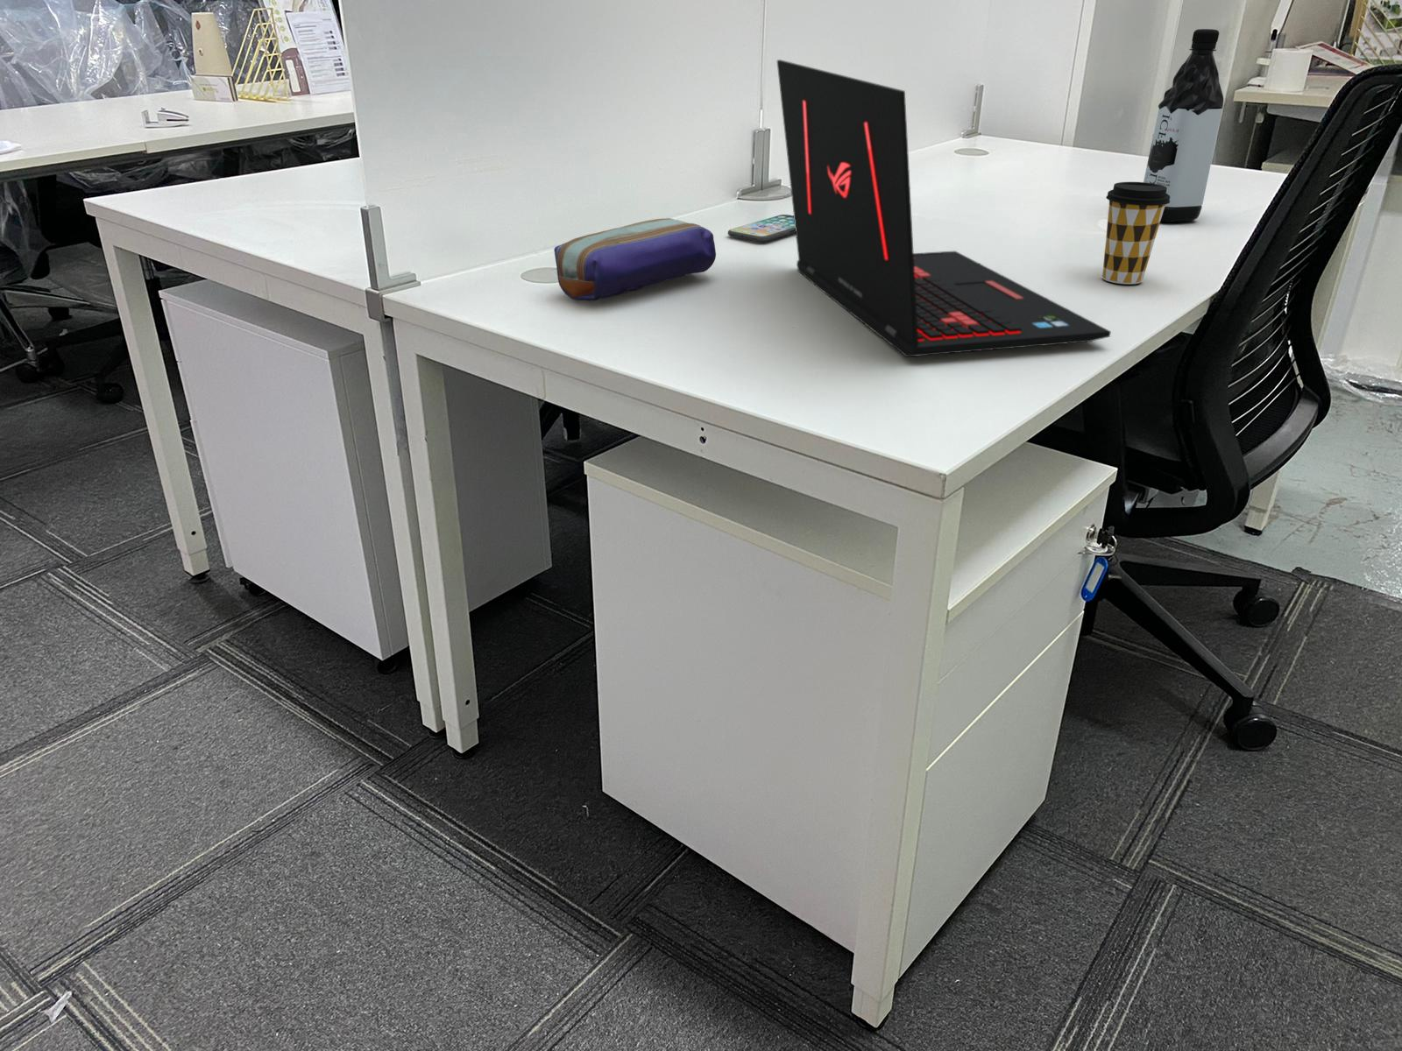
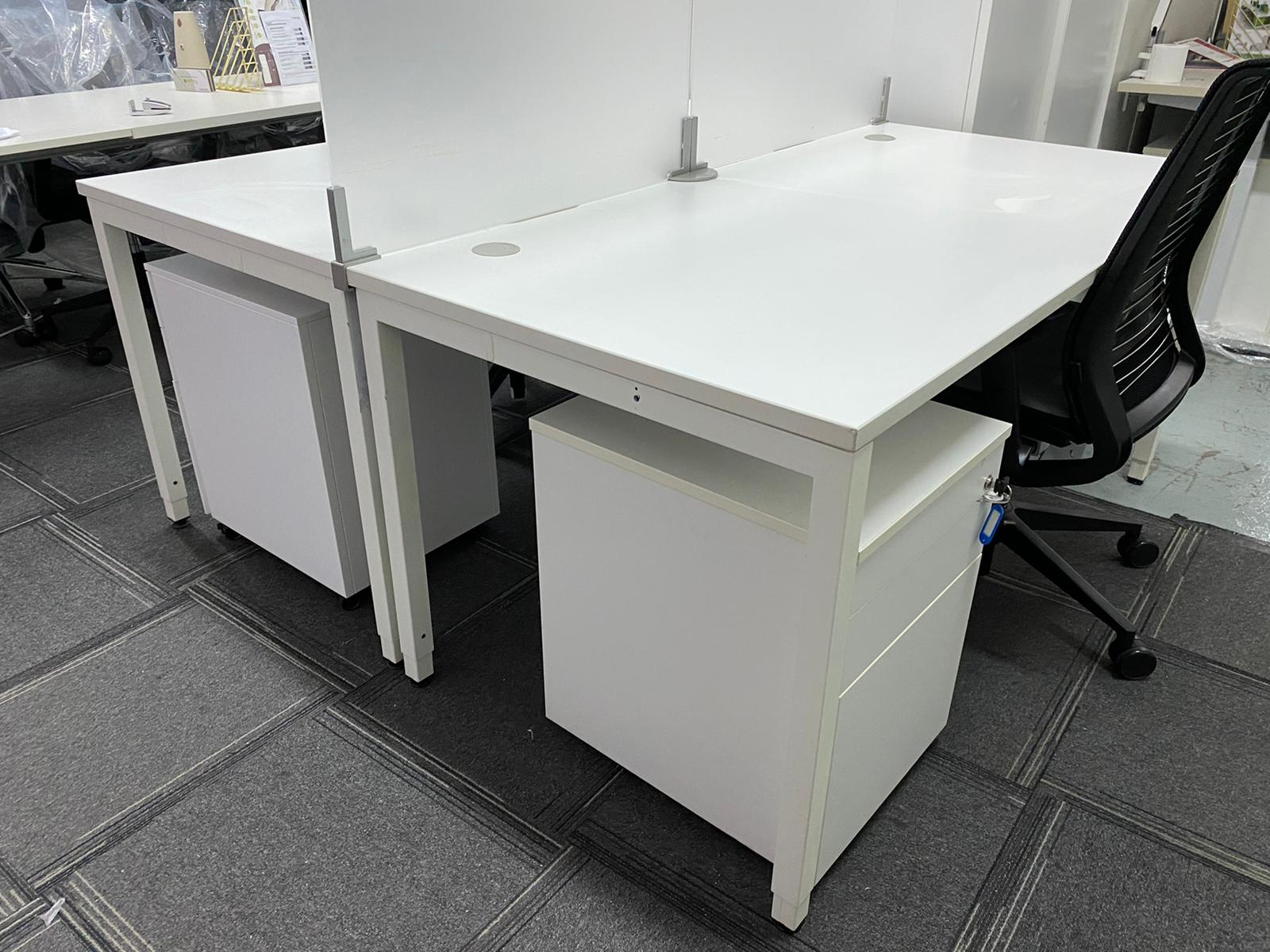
- water bottle (1186, 127)
- smartphone (773, 226)
- laptop (910, 193)
- coffee cup (1130, 233)
- pencil case (638, 256)
